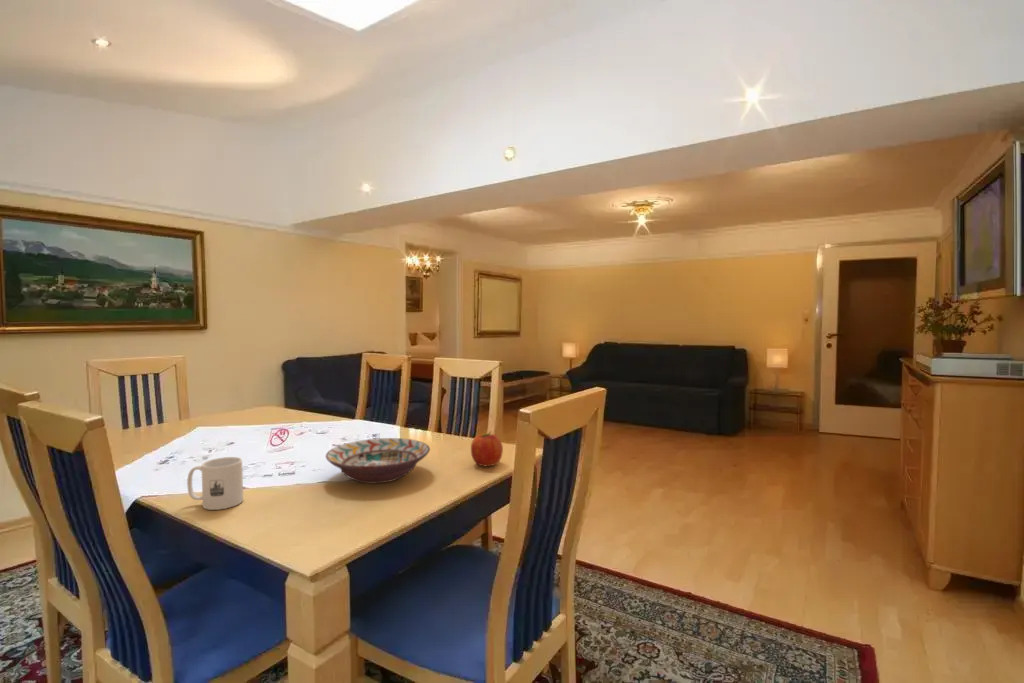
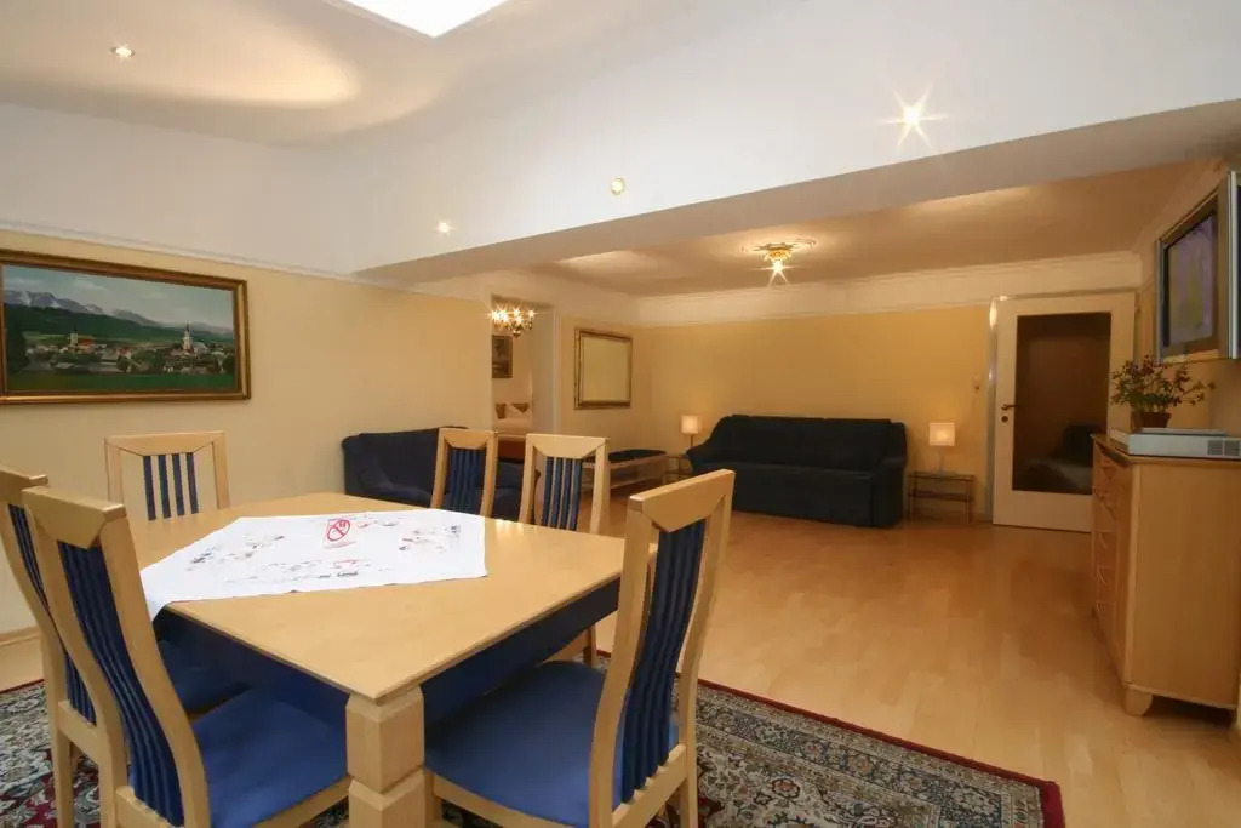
- fruit (486, 447)
- decorative bowl (379, 463)
- mug (214, 482)
